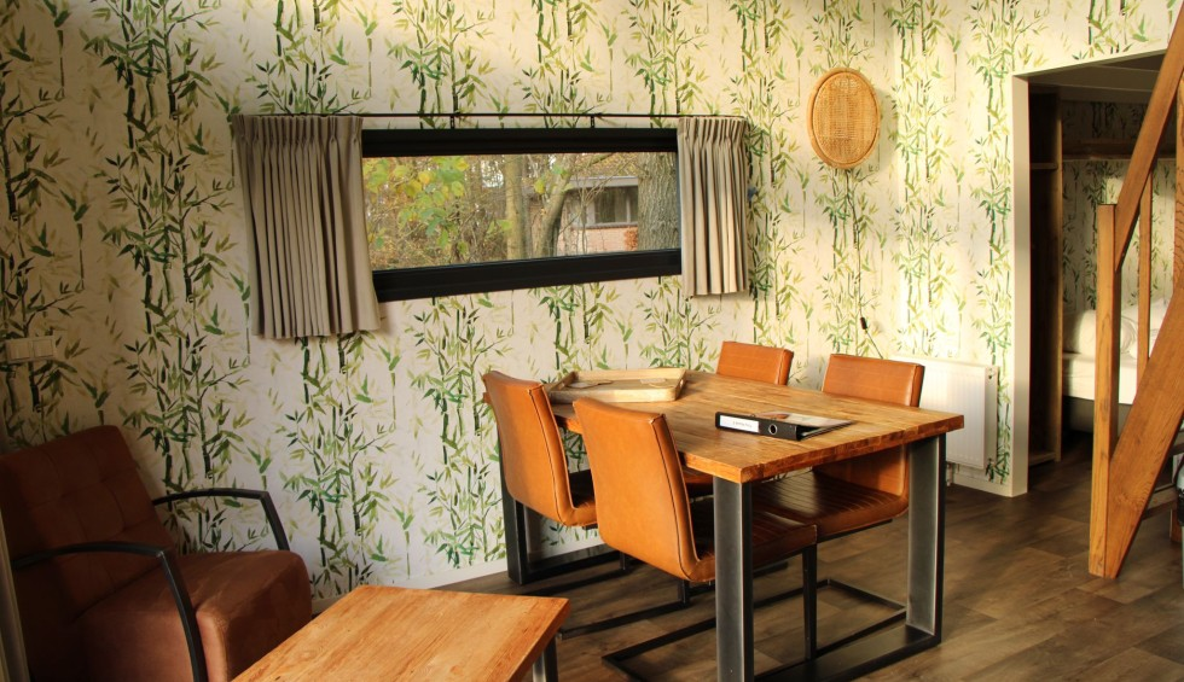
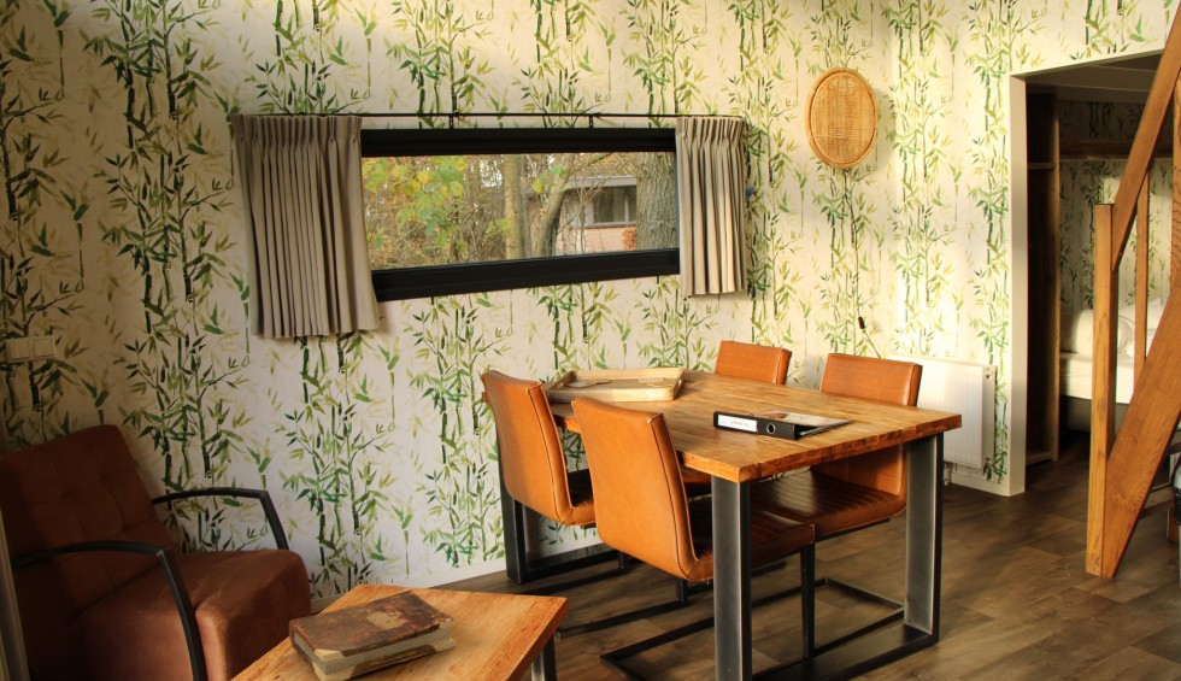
+ book (370, 632)
